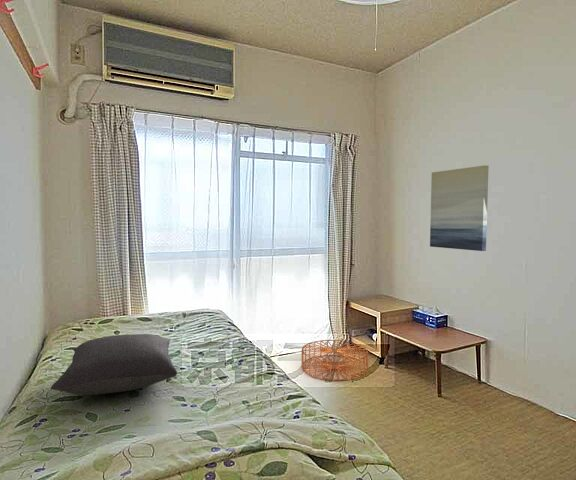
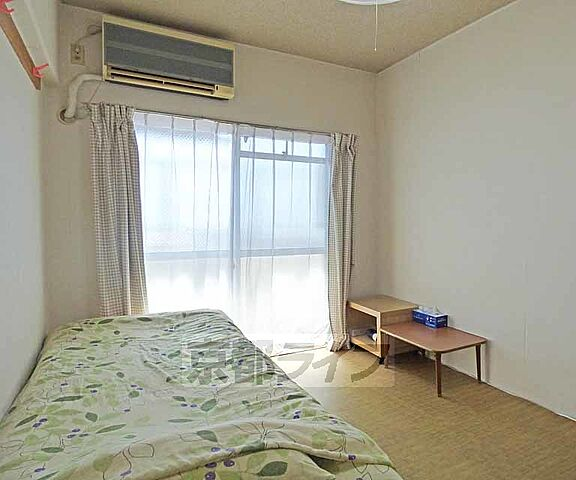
- basket (334, 358)
- pillow (120, 362)
- wall art (457, 209)
